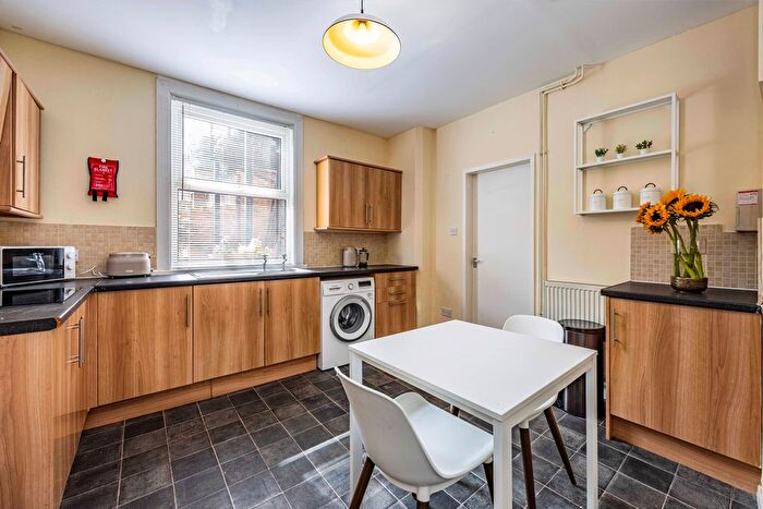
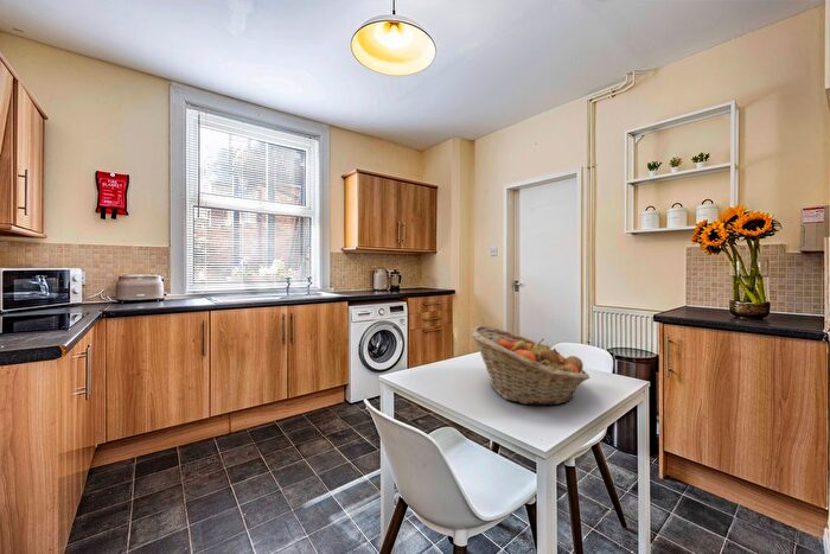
+ fruit basket (524, 359)
